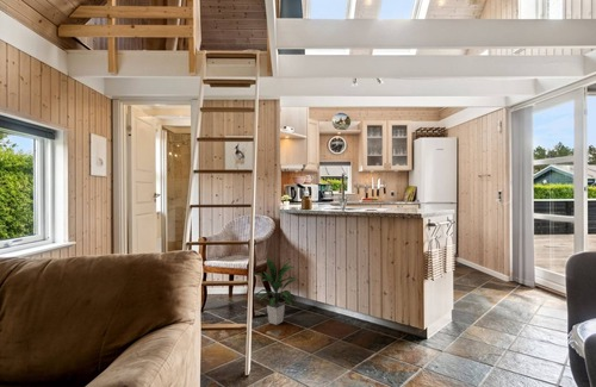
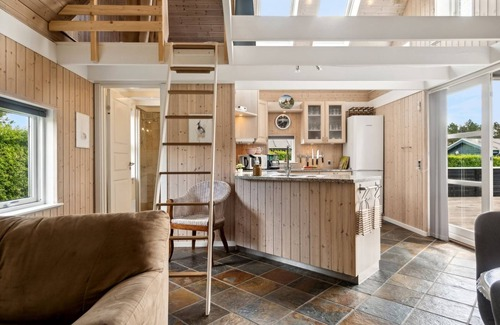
- indoor plant (277, 289)
